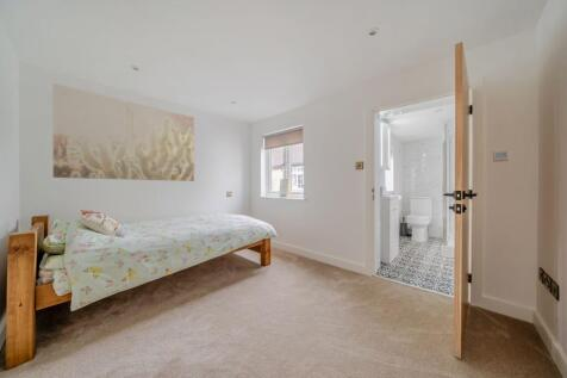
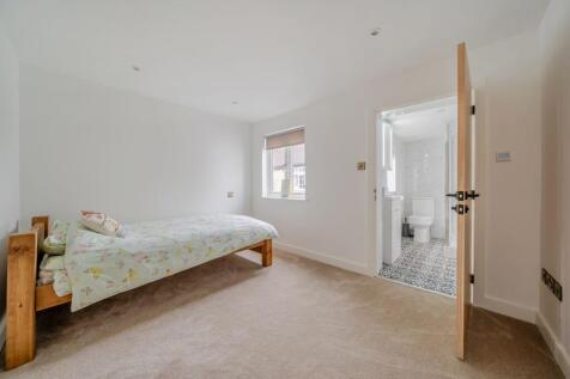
- wall art (137, 141)
